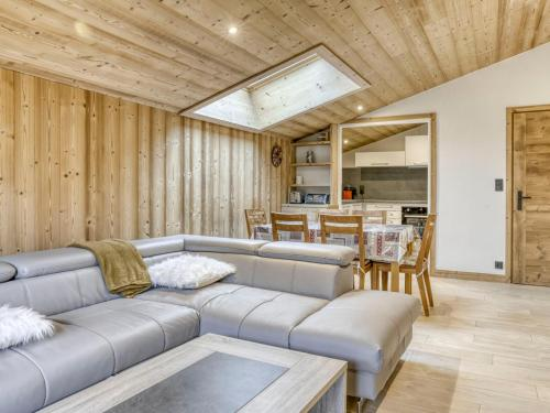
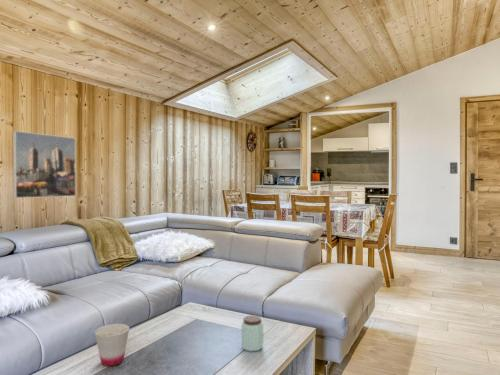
+ cup (112, 345)
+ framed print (46, 165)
+ peanut butter (252, 333)
